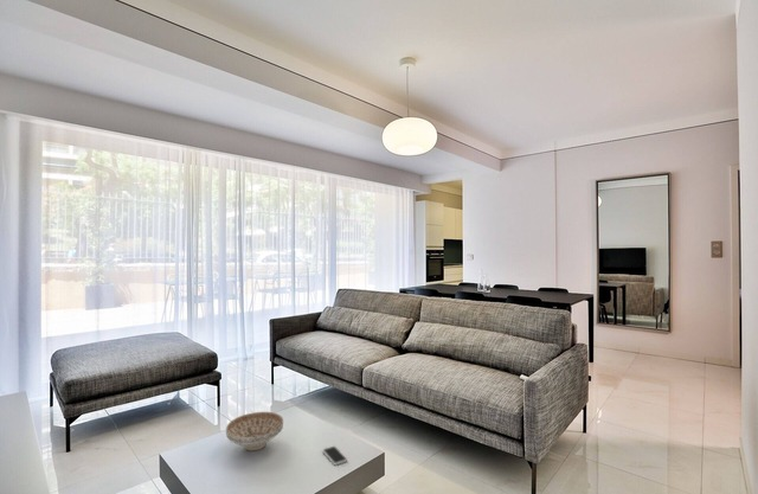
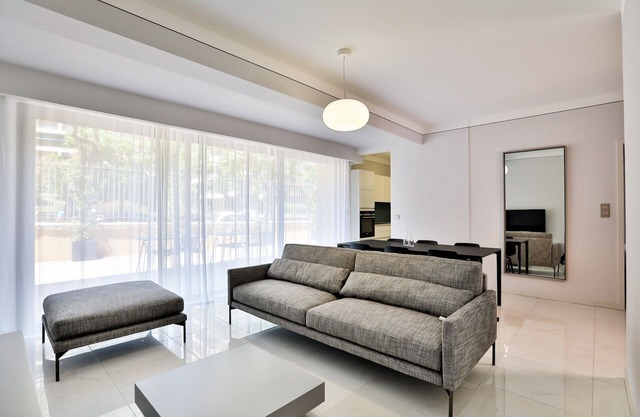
- decorative bowl (255, 434)
- smartphone (334, 455)
